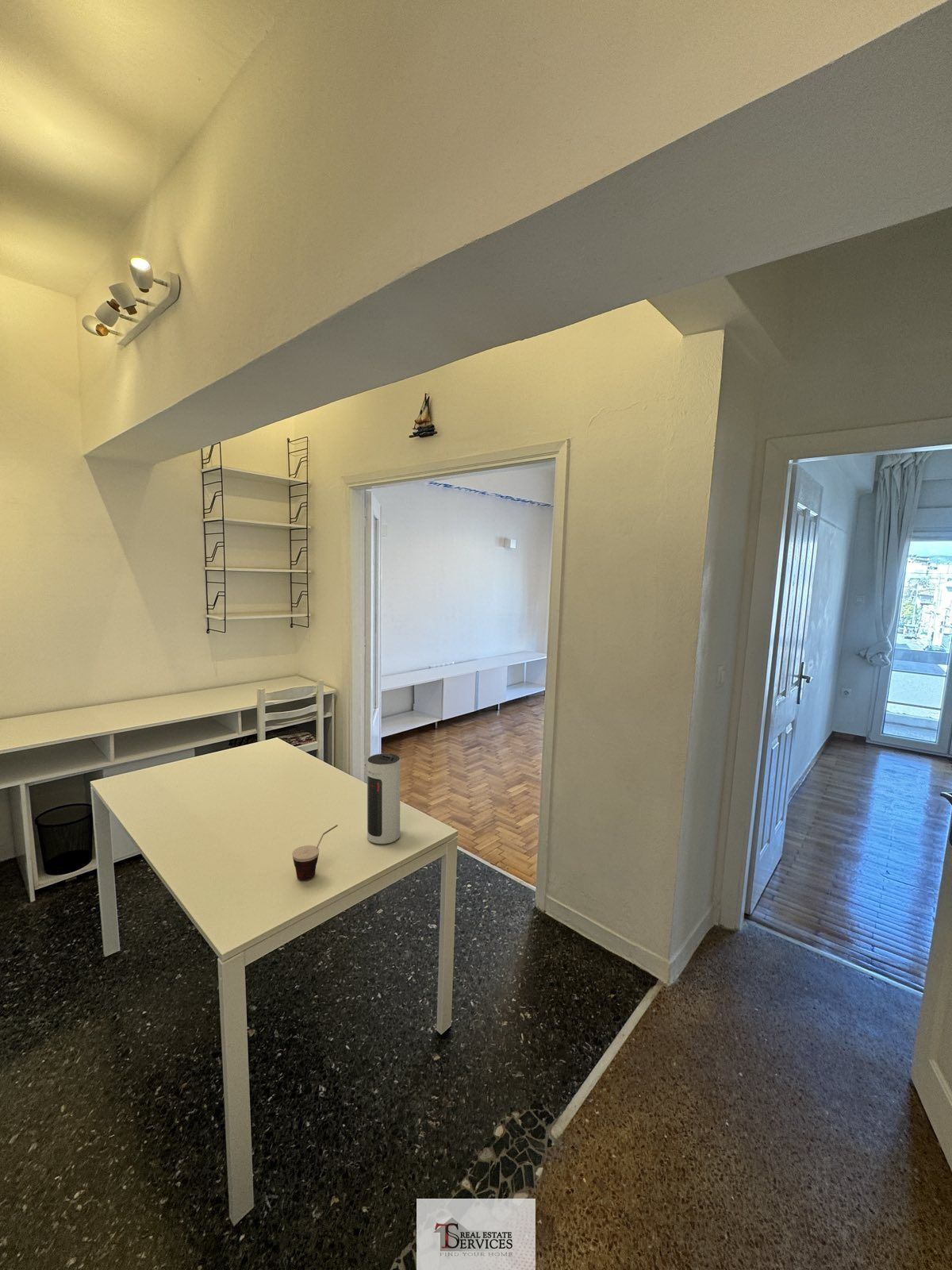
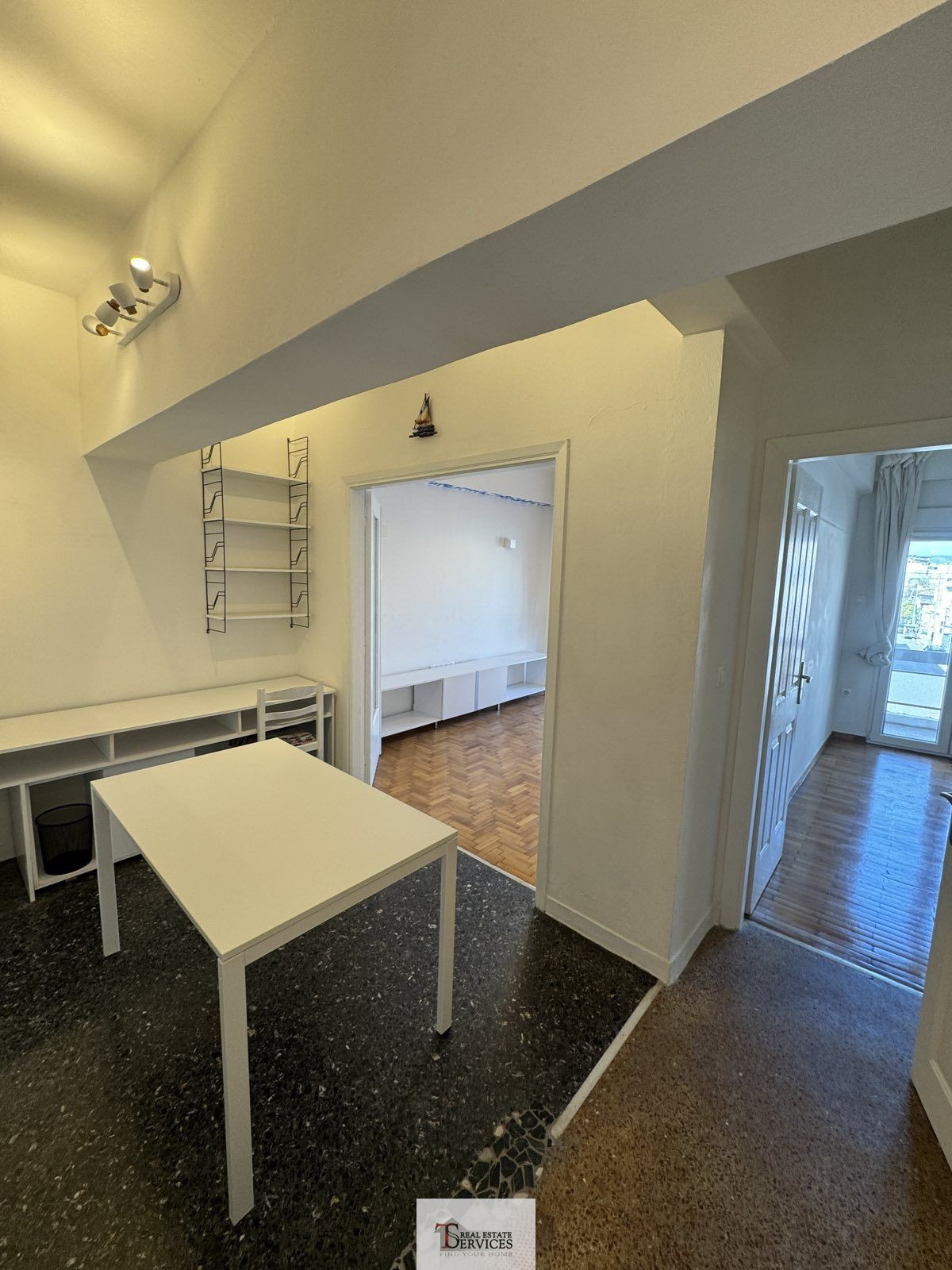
- cup (316, 852)
- speaker (383, 797)
